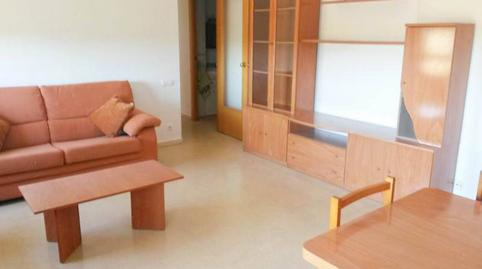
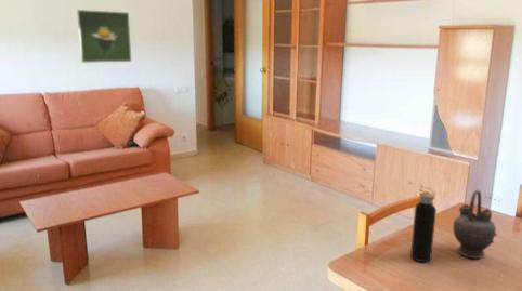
+ teapot (477, 221)
+ water bottle (423, 223)
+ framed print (105, 37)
